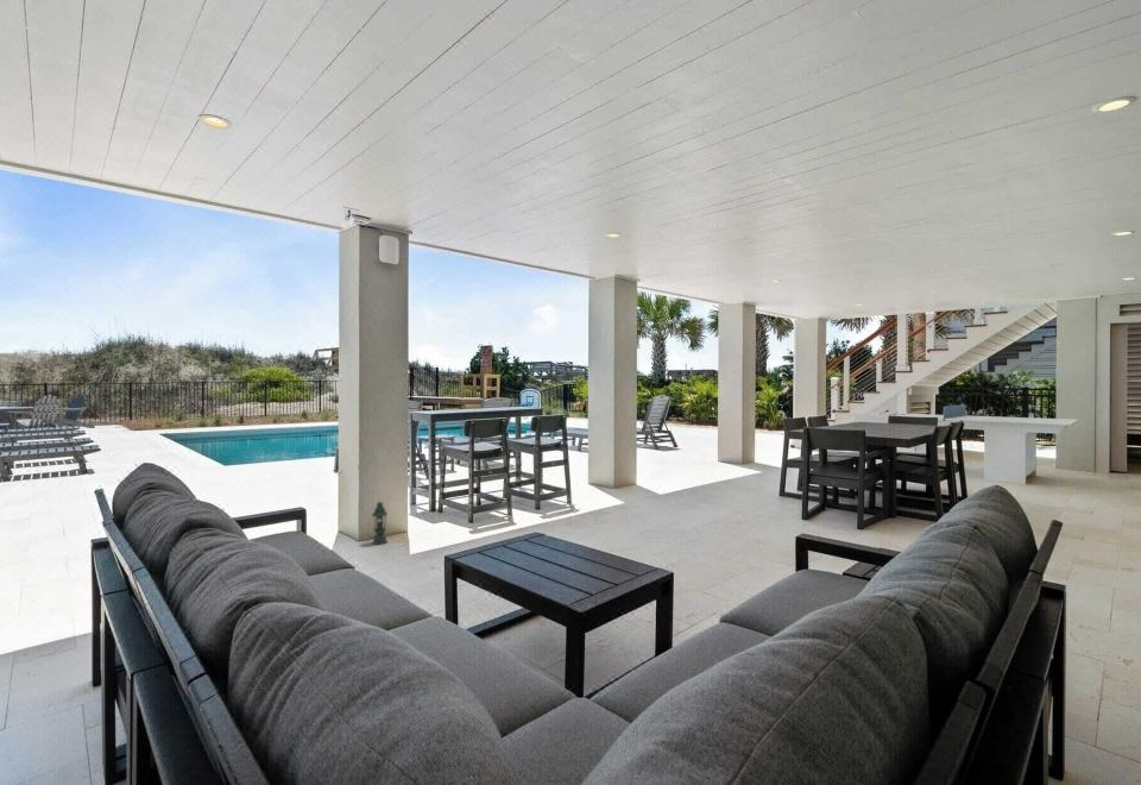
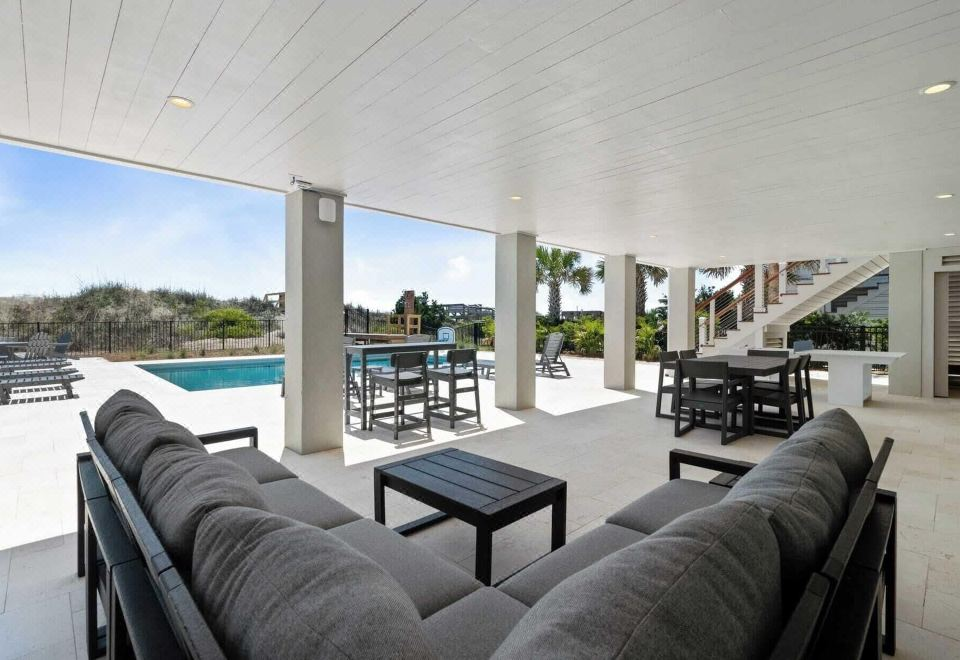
- lantern (377, 521)
